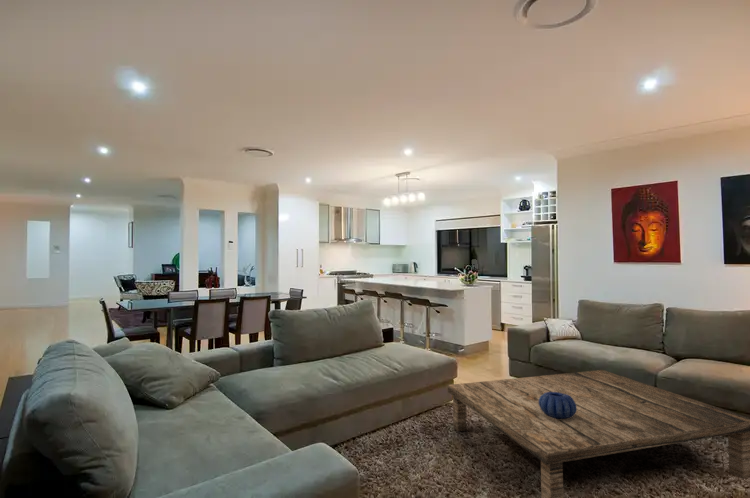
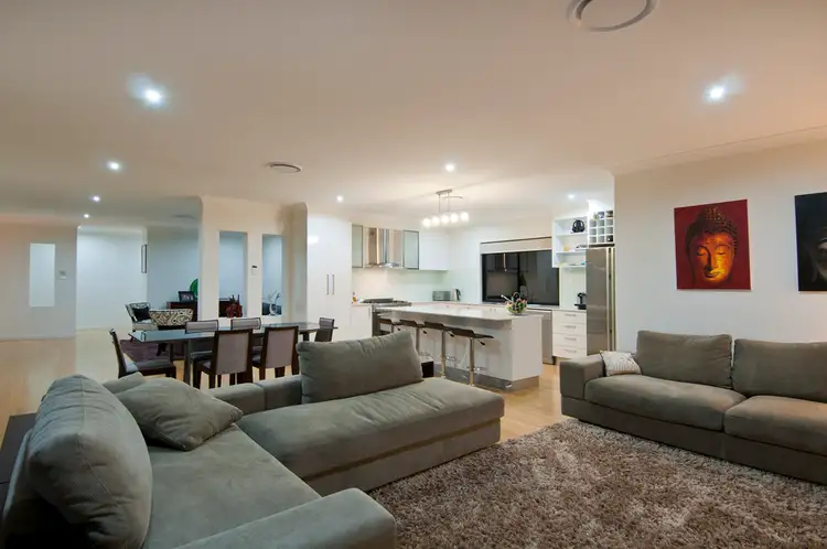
- decorative bowl (557, 404)
- coffee table (582, 425)
